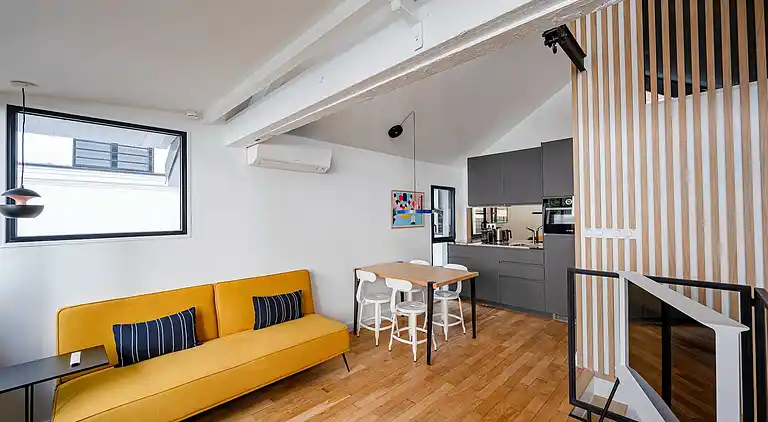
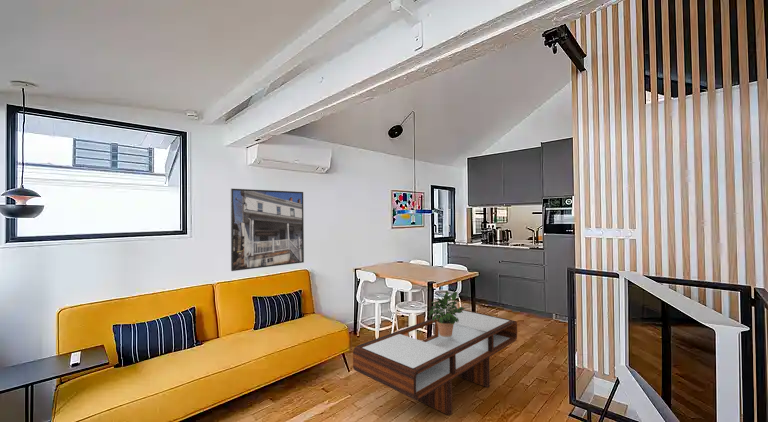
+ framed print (270, 228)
+ potted plant (442, 312)
+ coffee table (444, 359)
